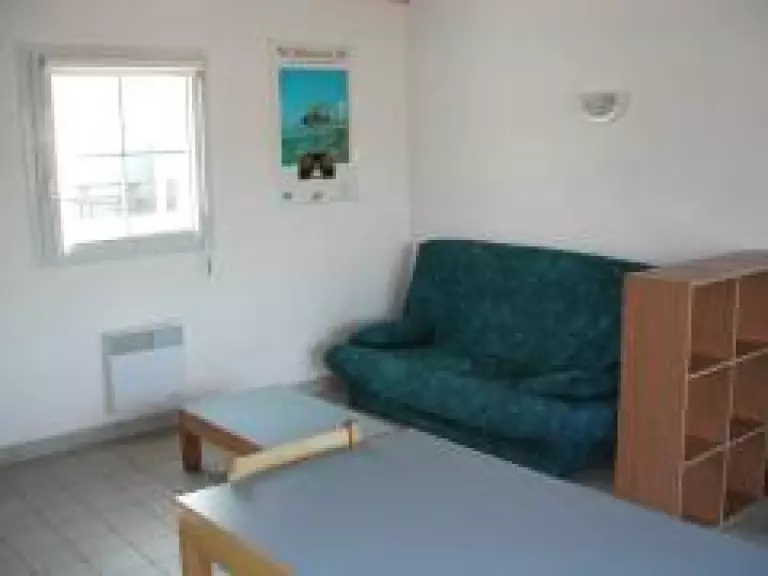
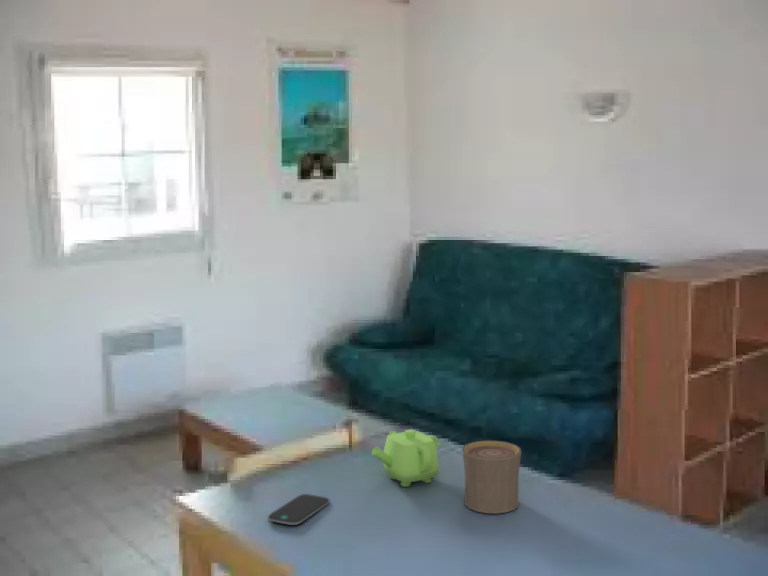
+ teapot (405, 455)
+ cup (491, 476)
+ smartphone (299, 509)
